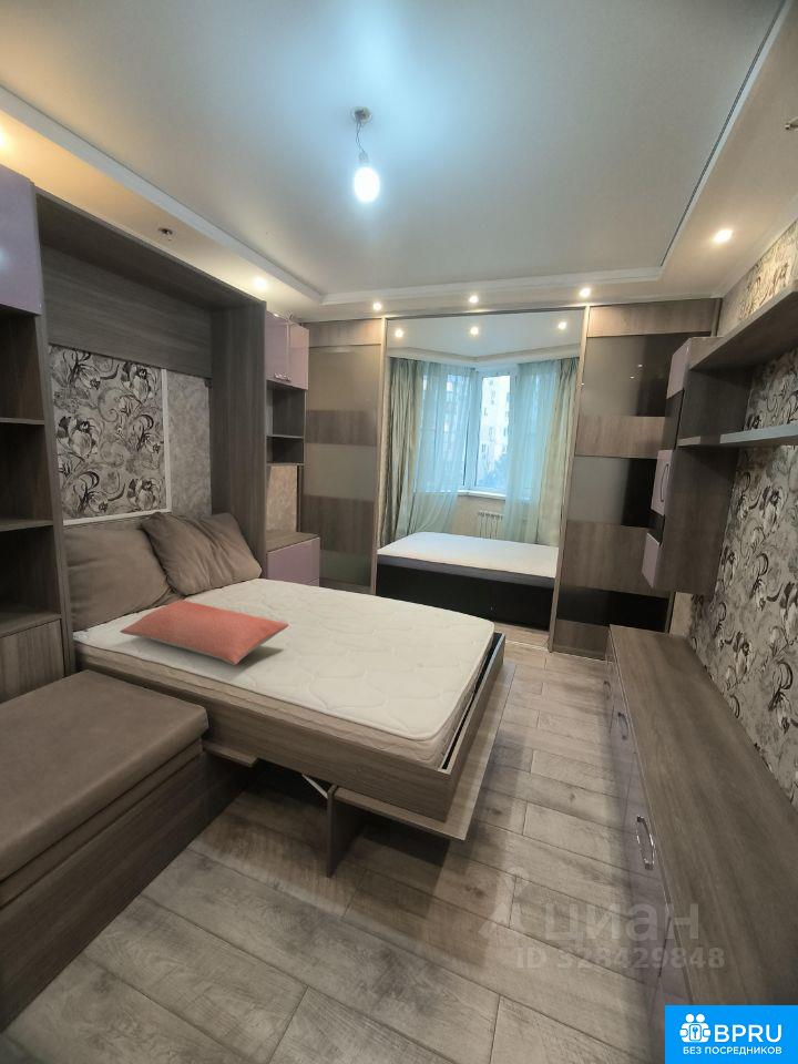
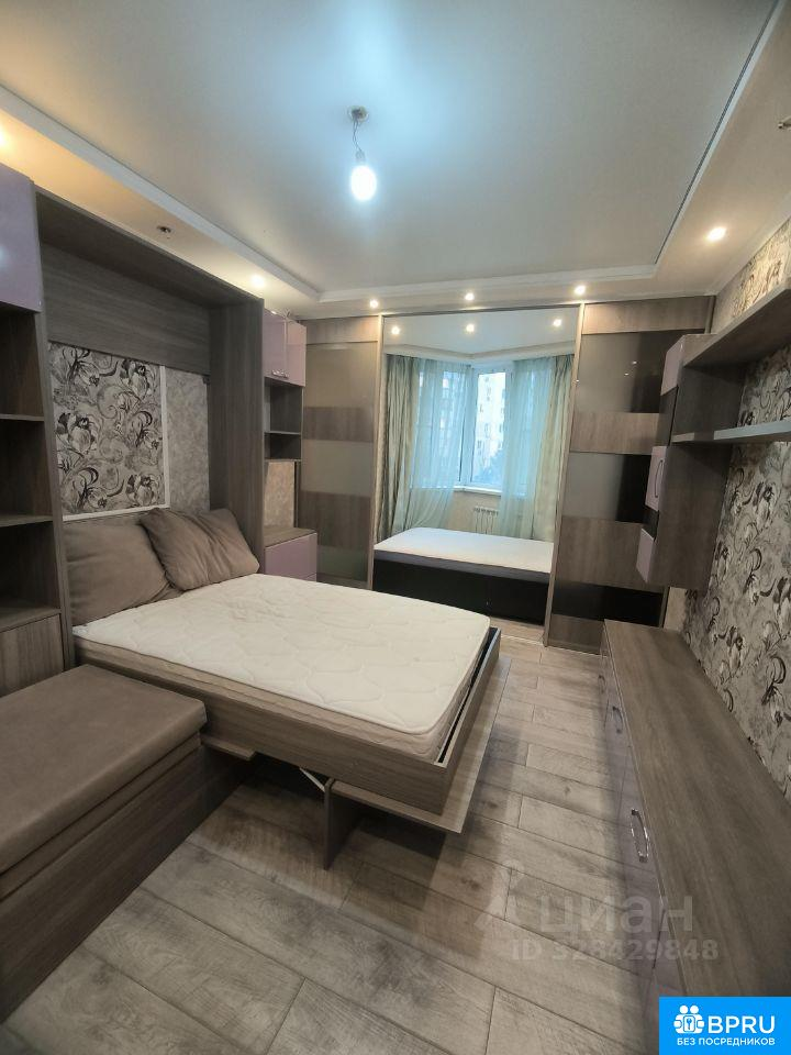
- pillow (205, 628)
